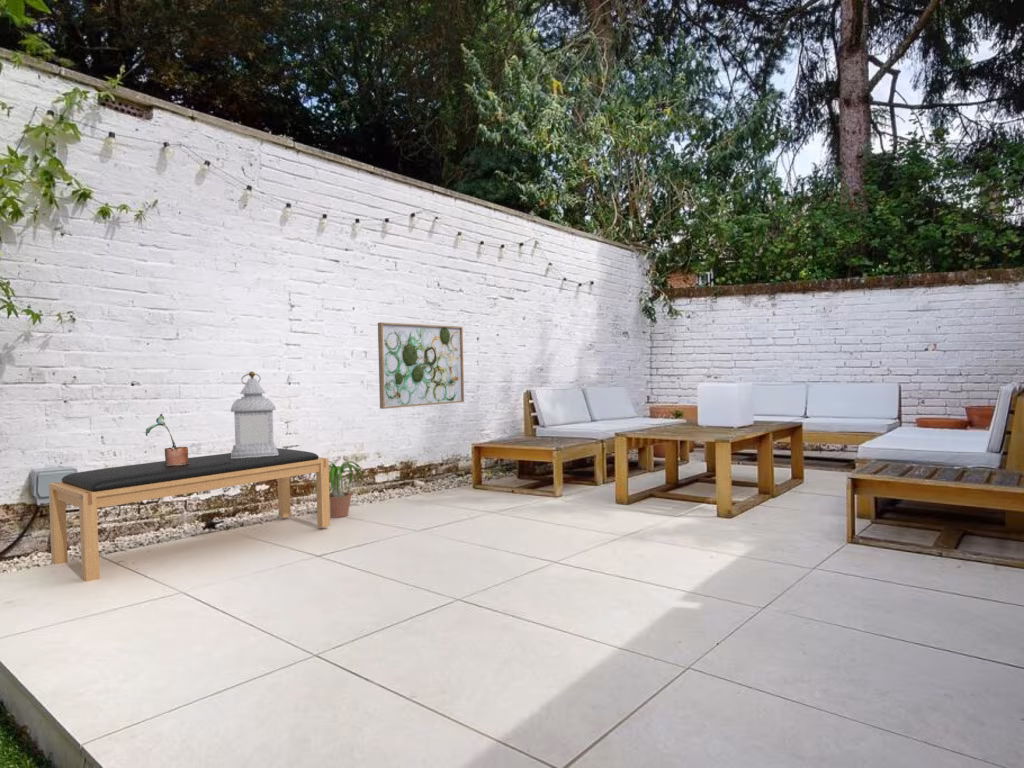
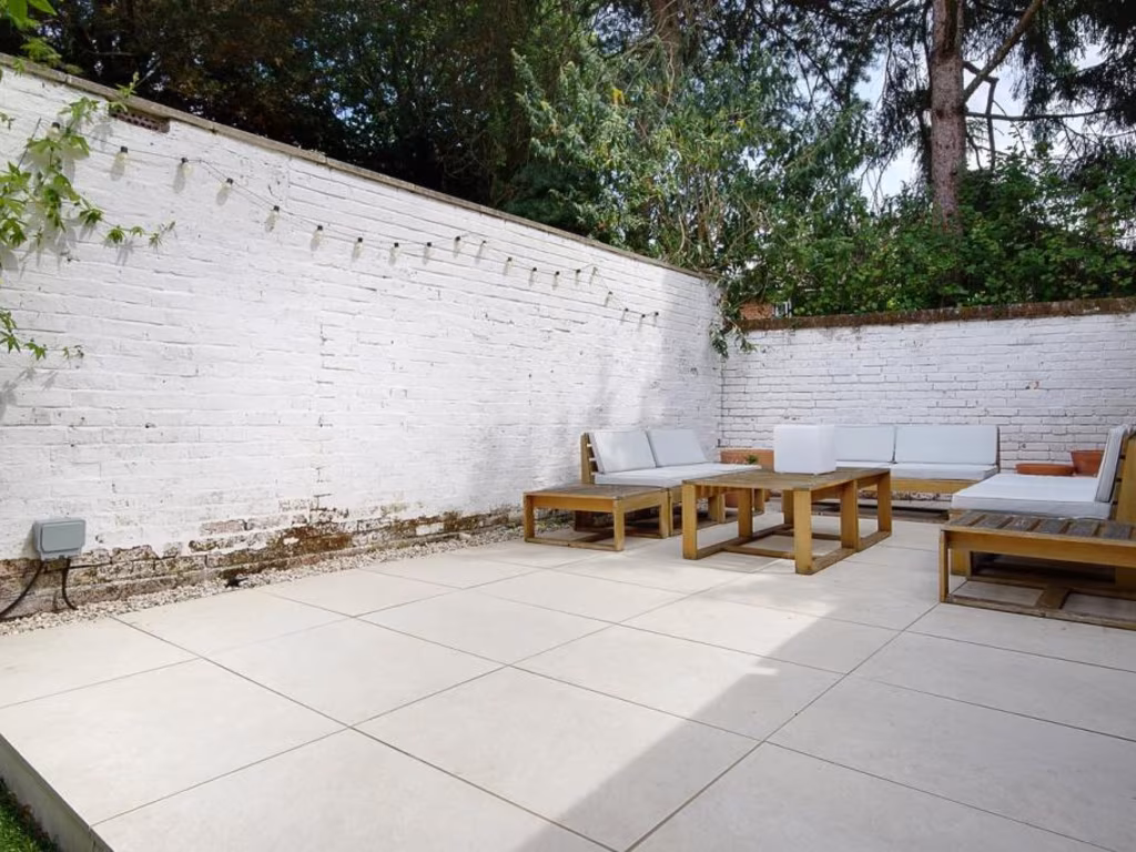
- lantern (253, 412)
- potted plant (171, 439)
- wall art (424, 365)
- potted plant (336, 487)
- bench (203, 490)
